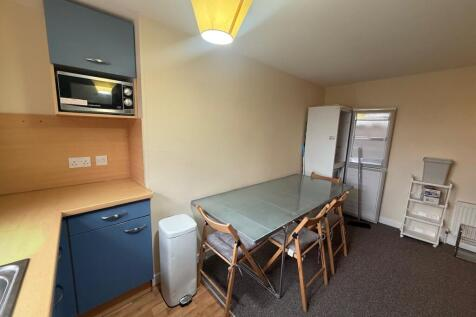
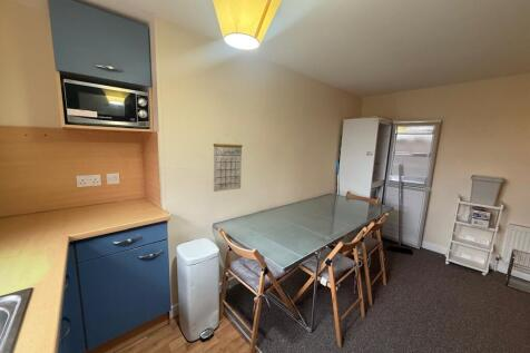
+ calendar (228, 161)
